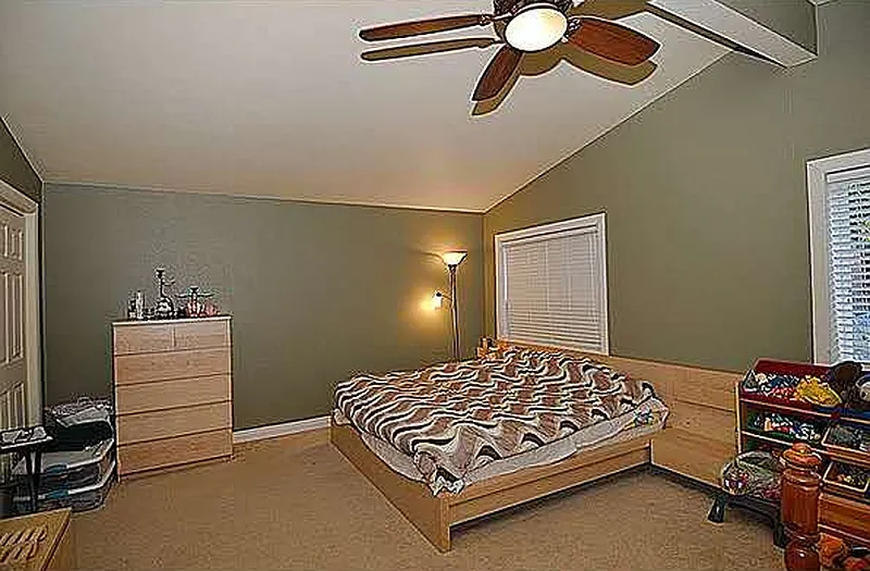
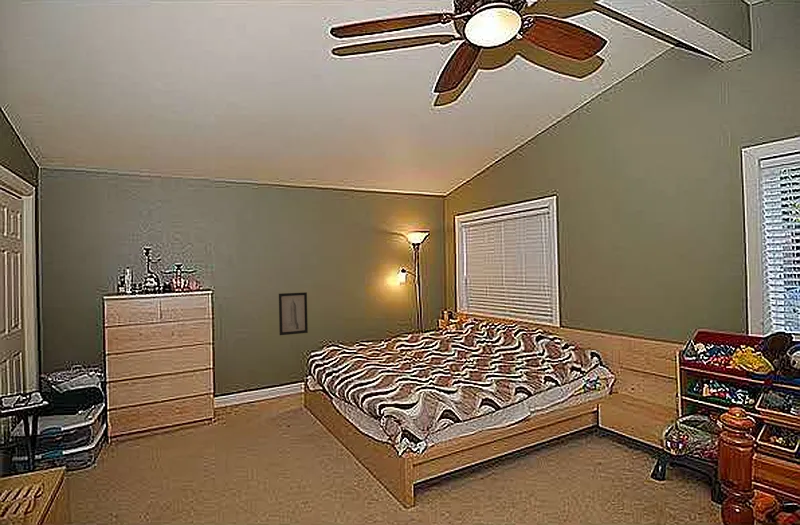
+ wall art (293, 313)
